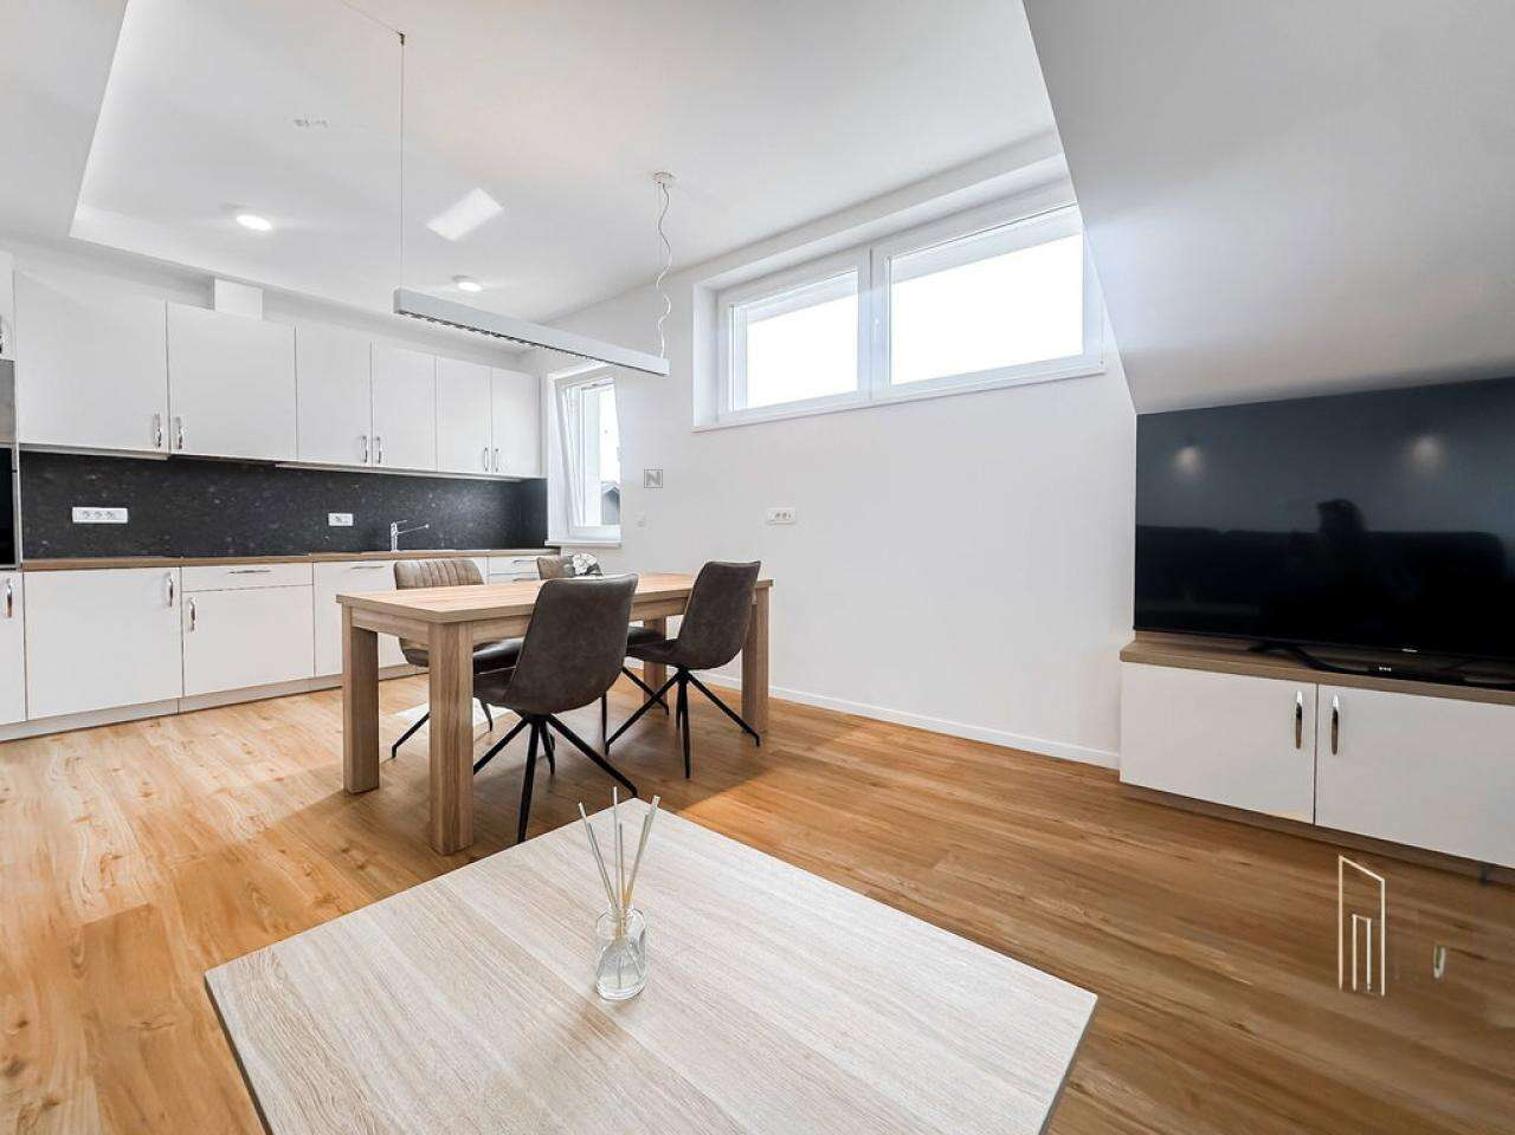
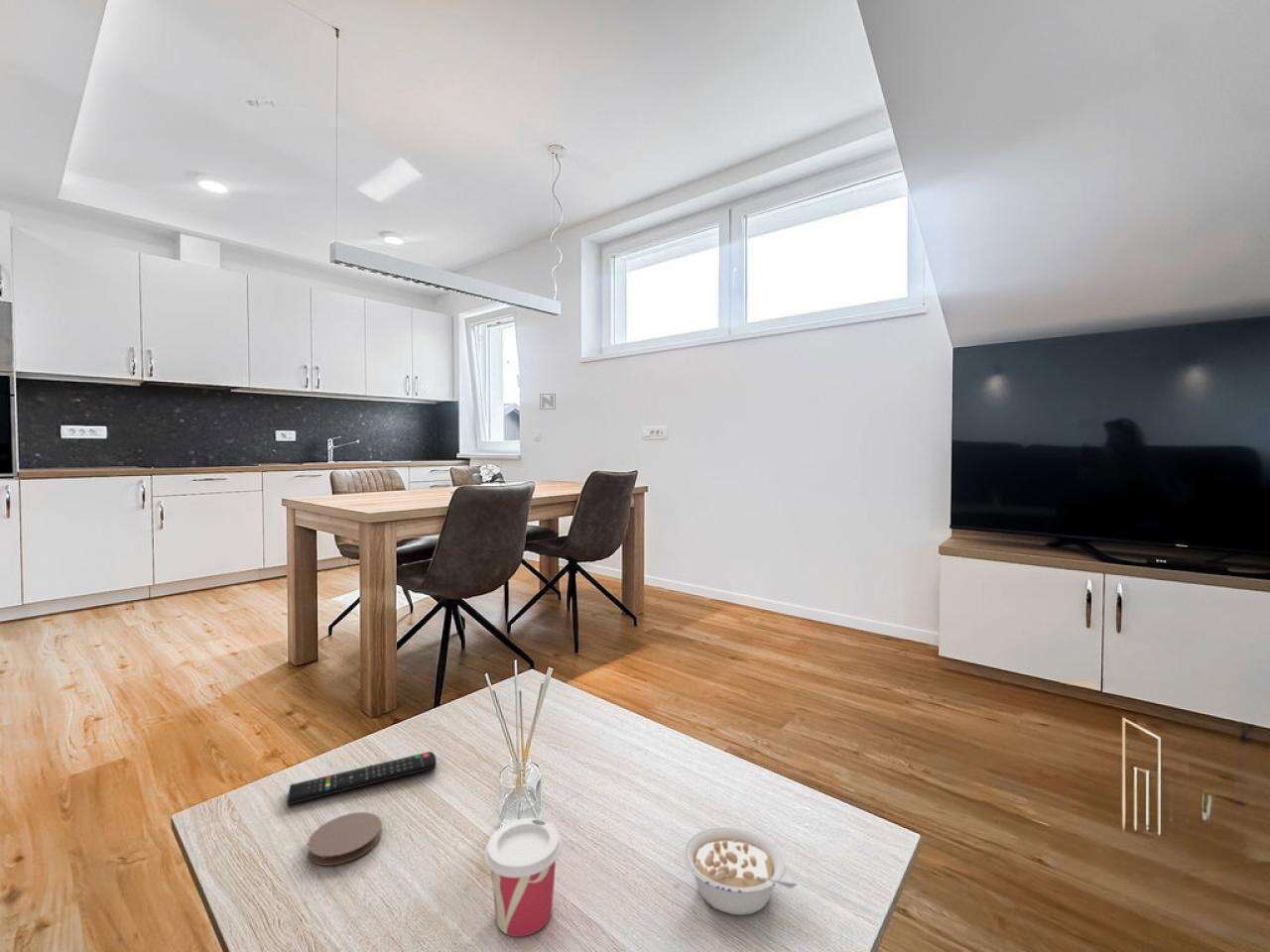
+ remote control (366, 777)
+ legume (737, 871)
+ cup (524, 877)
+ coaster (345, 837)
